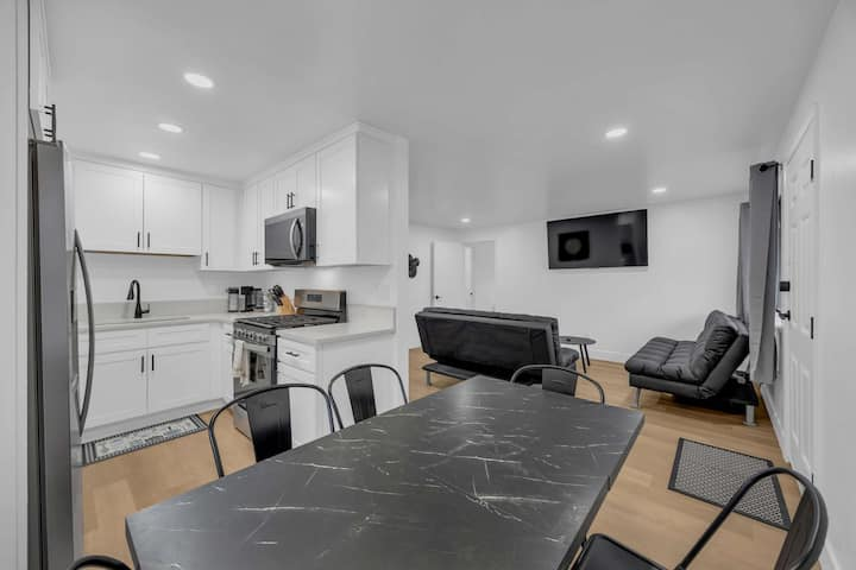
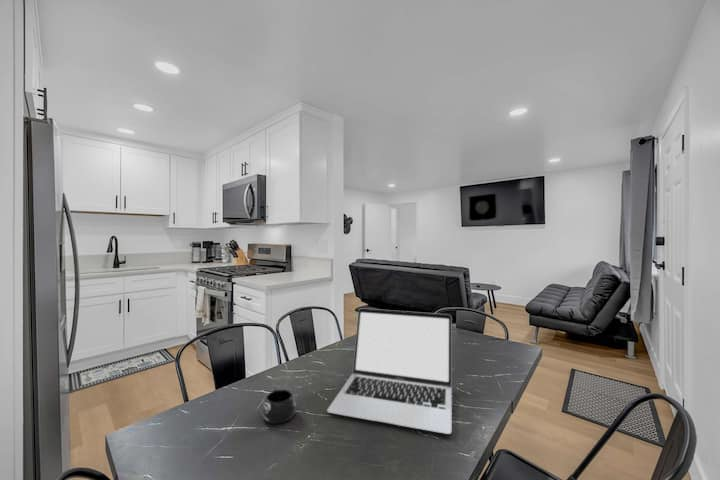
+ laptop (395, 359)
+ mug (278, 403)
